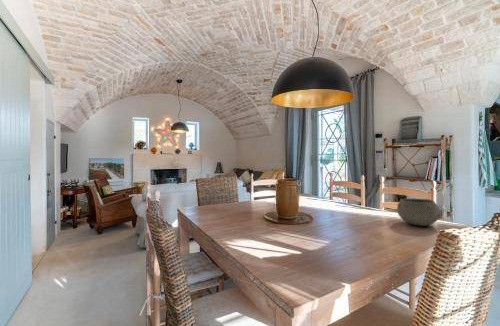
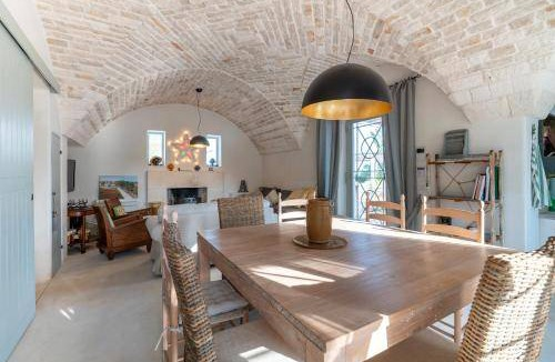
- bowl (417, 212)
